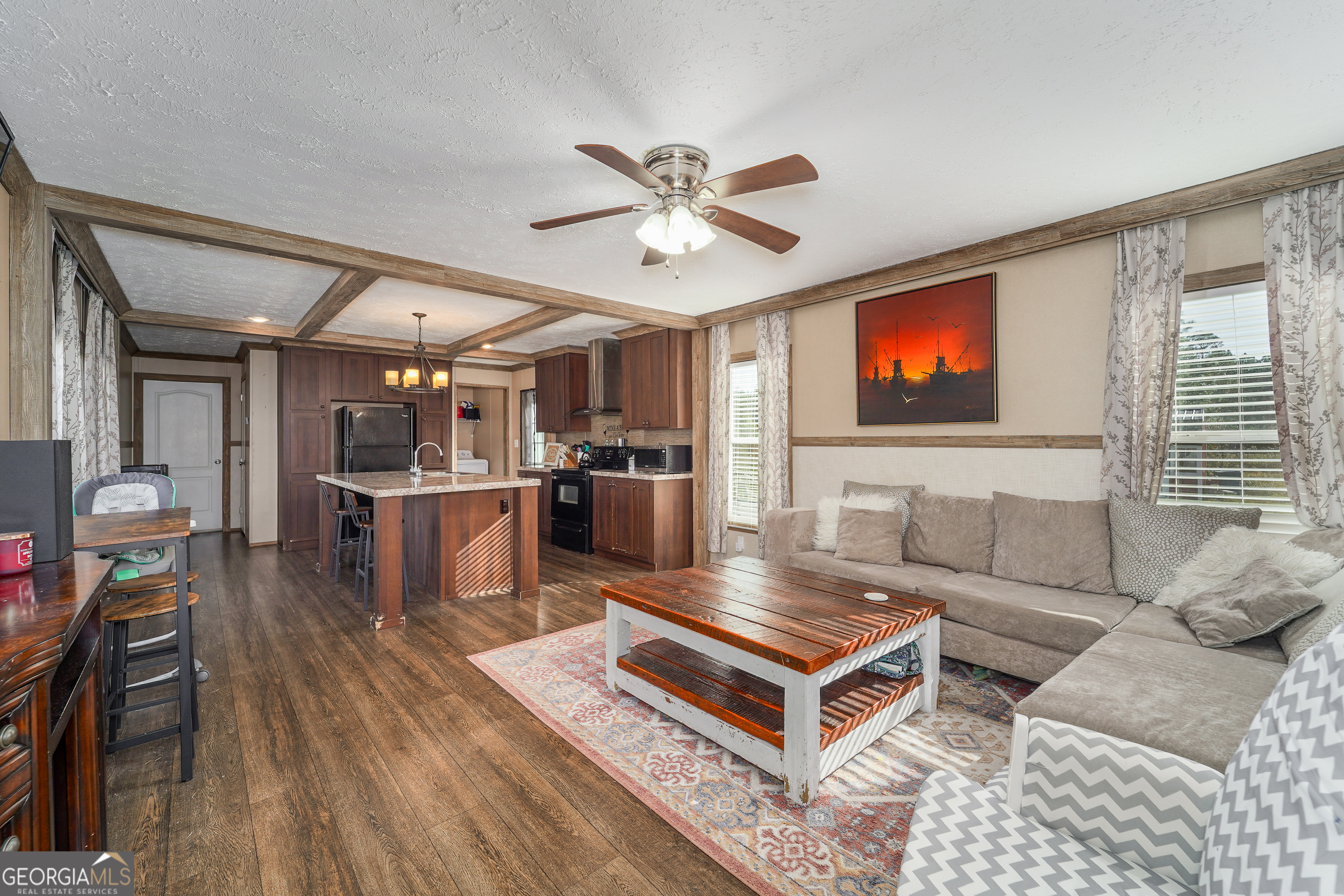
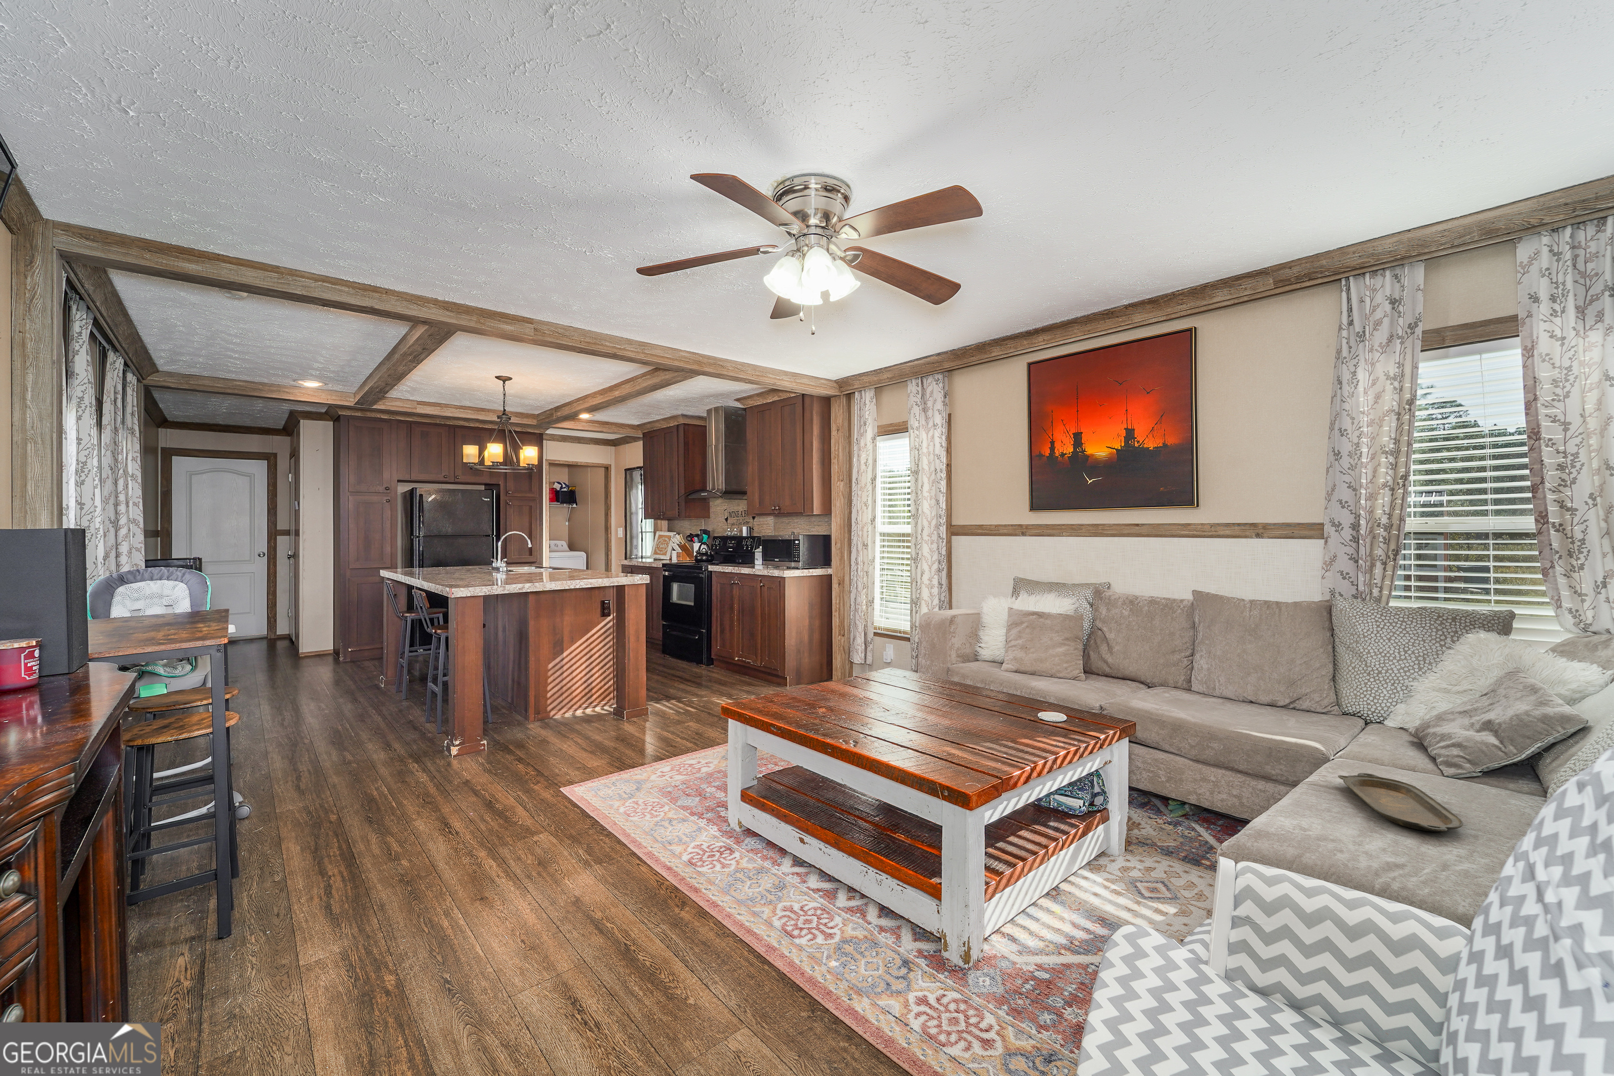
+ serving tray (1398, 802)
